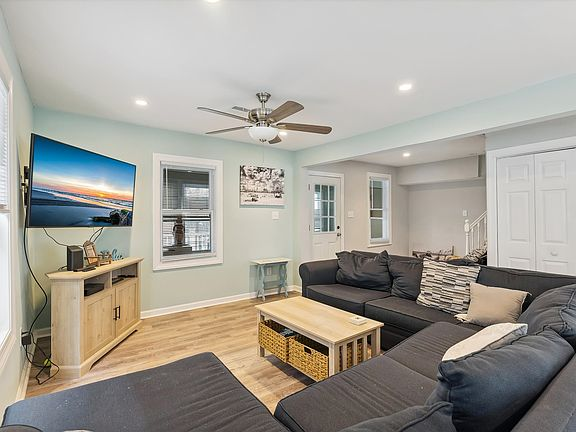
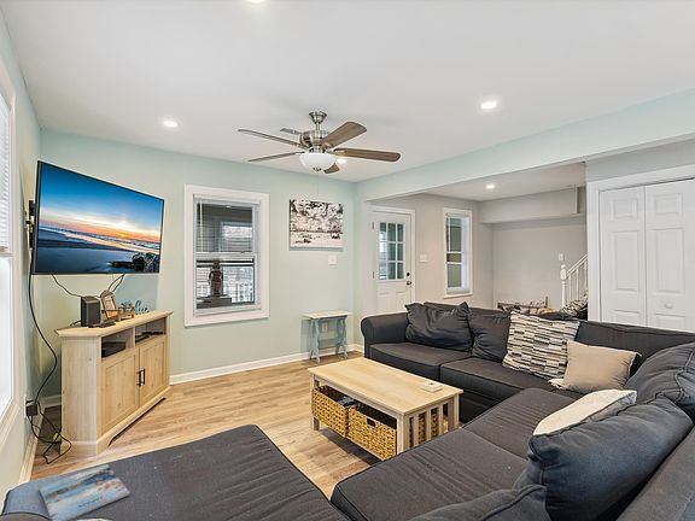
+ magazine (83, 490)
